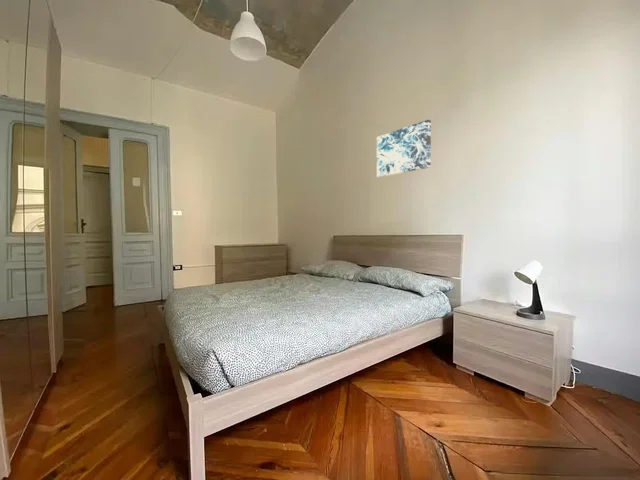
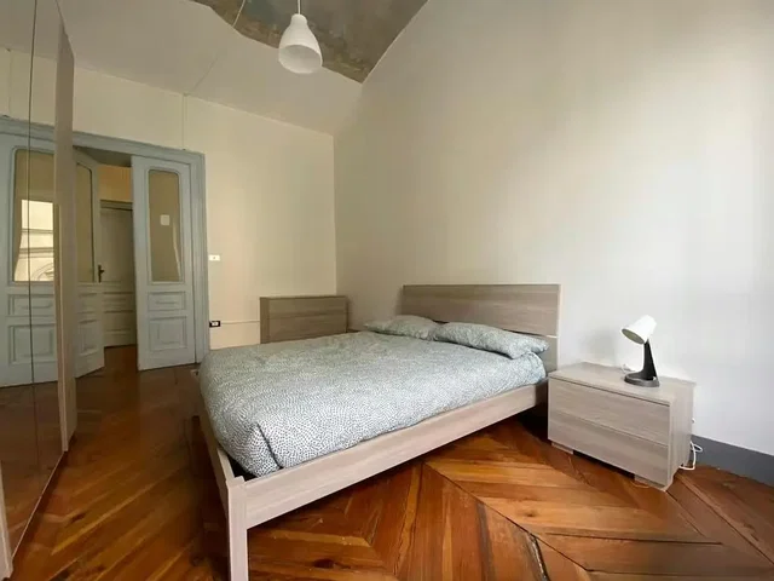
- wall art (401, 151)
